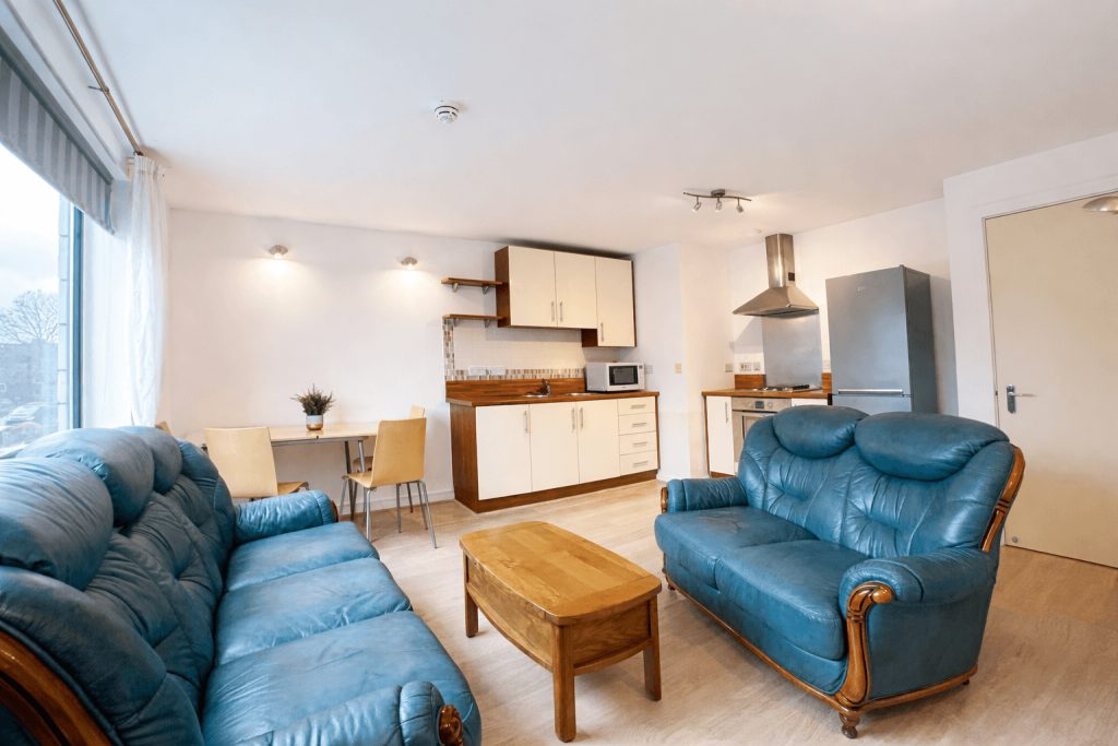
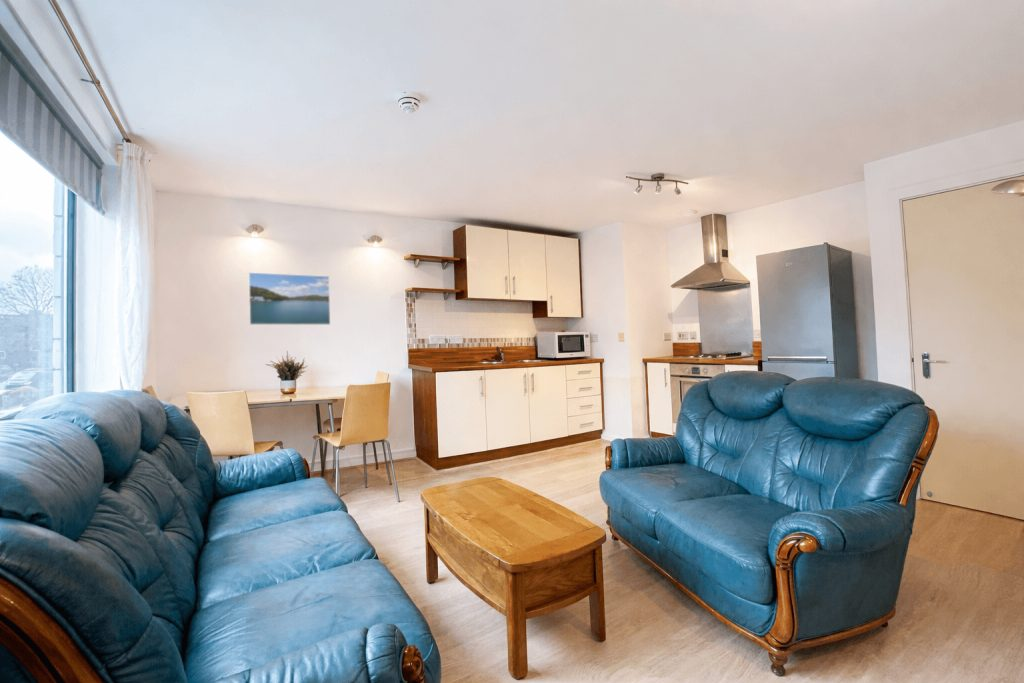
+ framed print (290, 299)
